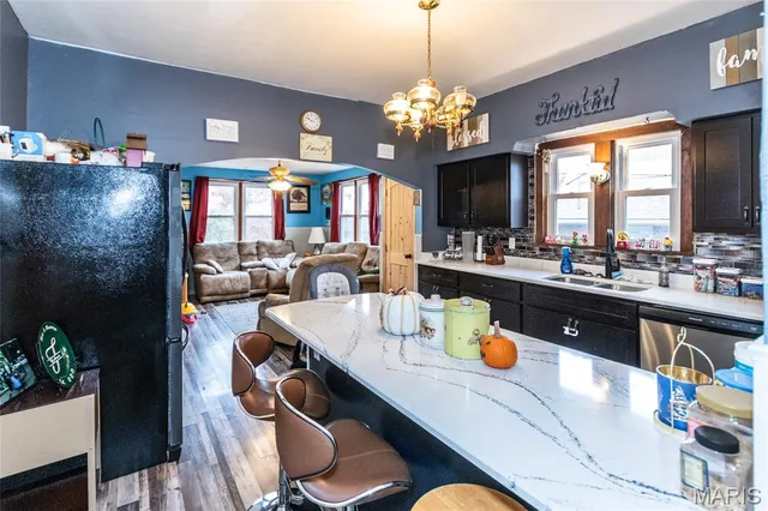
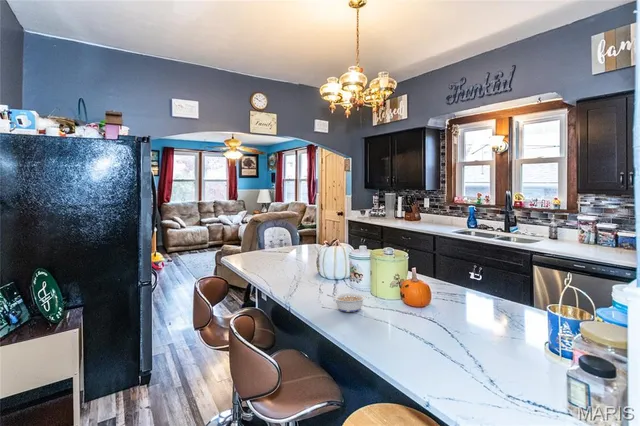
+ legume (348, 302)
